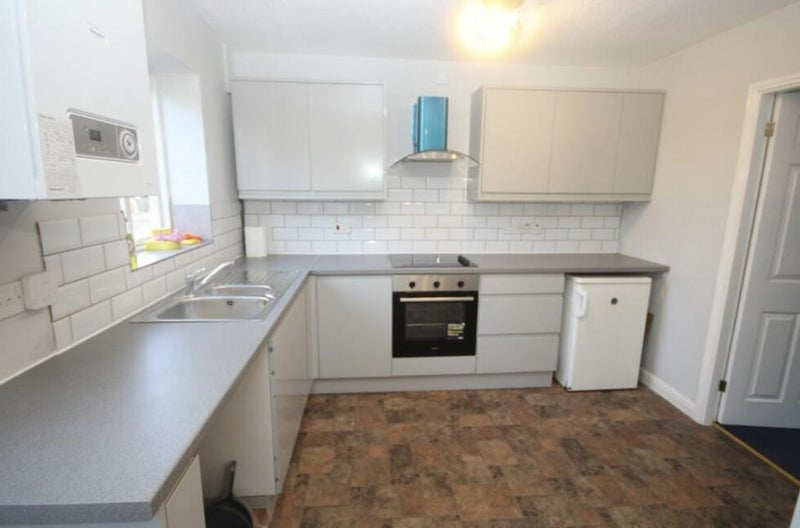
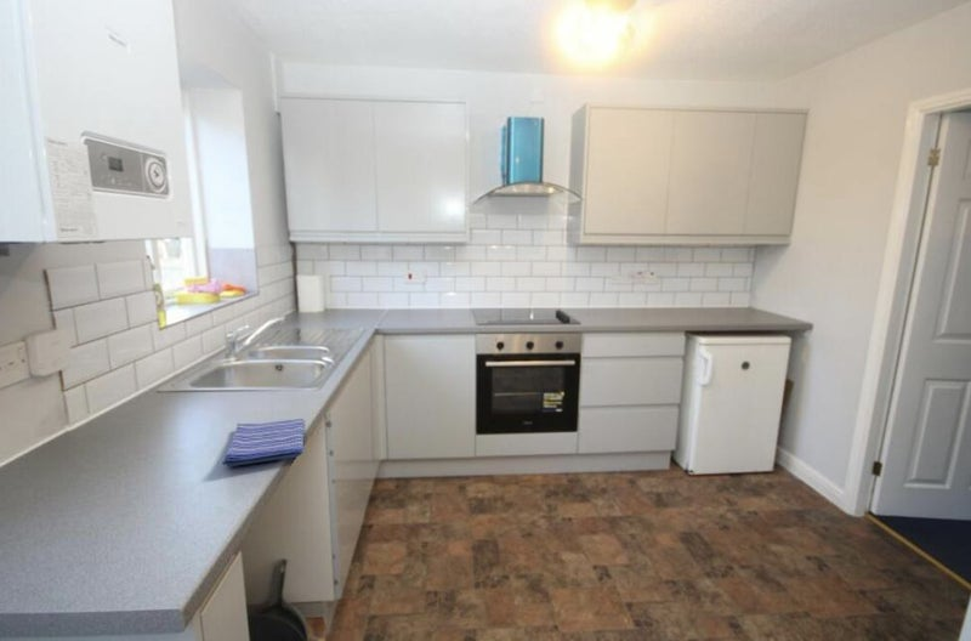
+ dish towel (267, 437)
